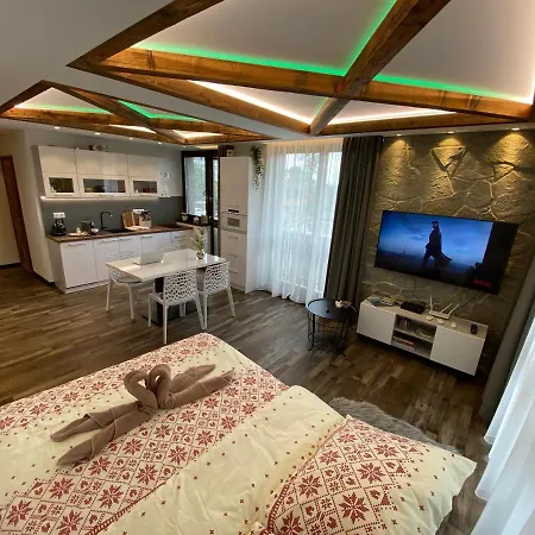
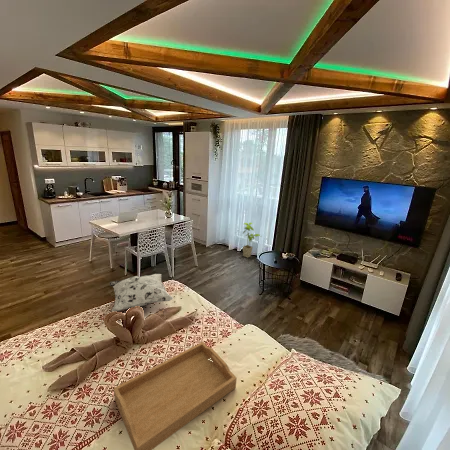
+ house plant (249, 240)
+ decorative pillow (140, 290)
+ serving tray (177, 386)
